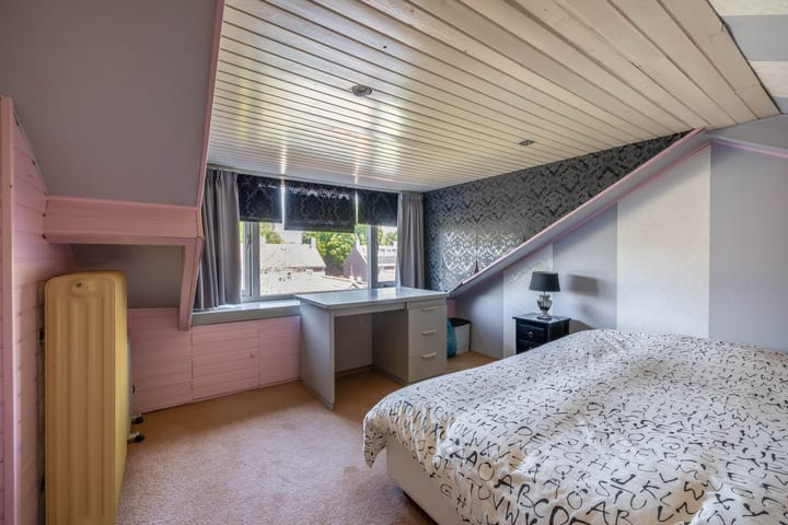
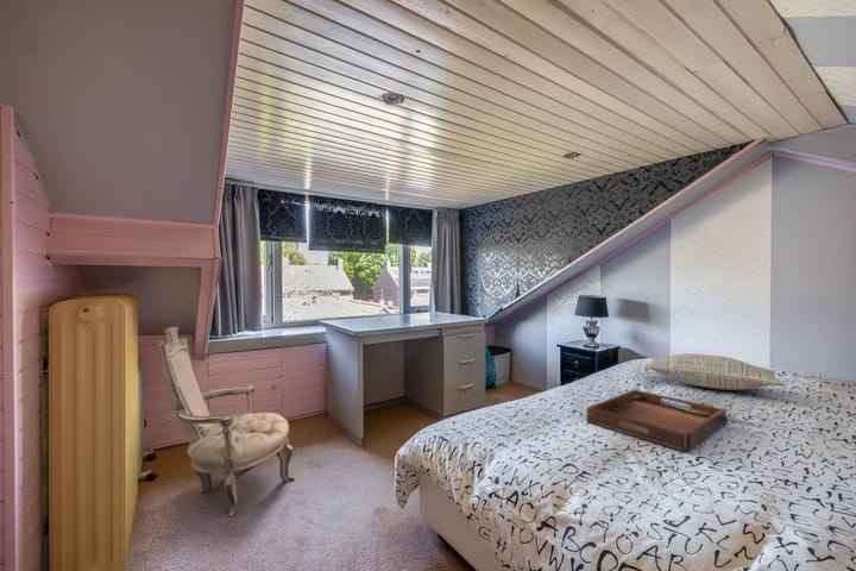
+ pillow (707, 371)
+ armchair (235, 414)
+ serving tray (655, 415)
